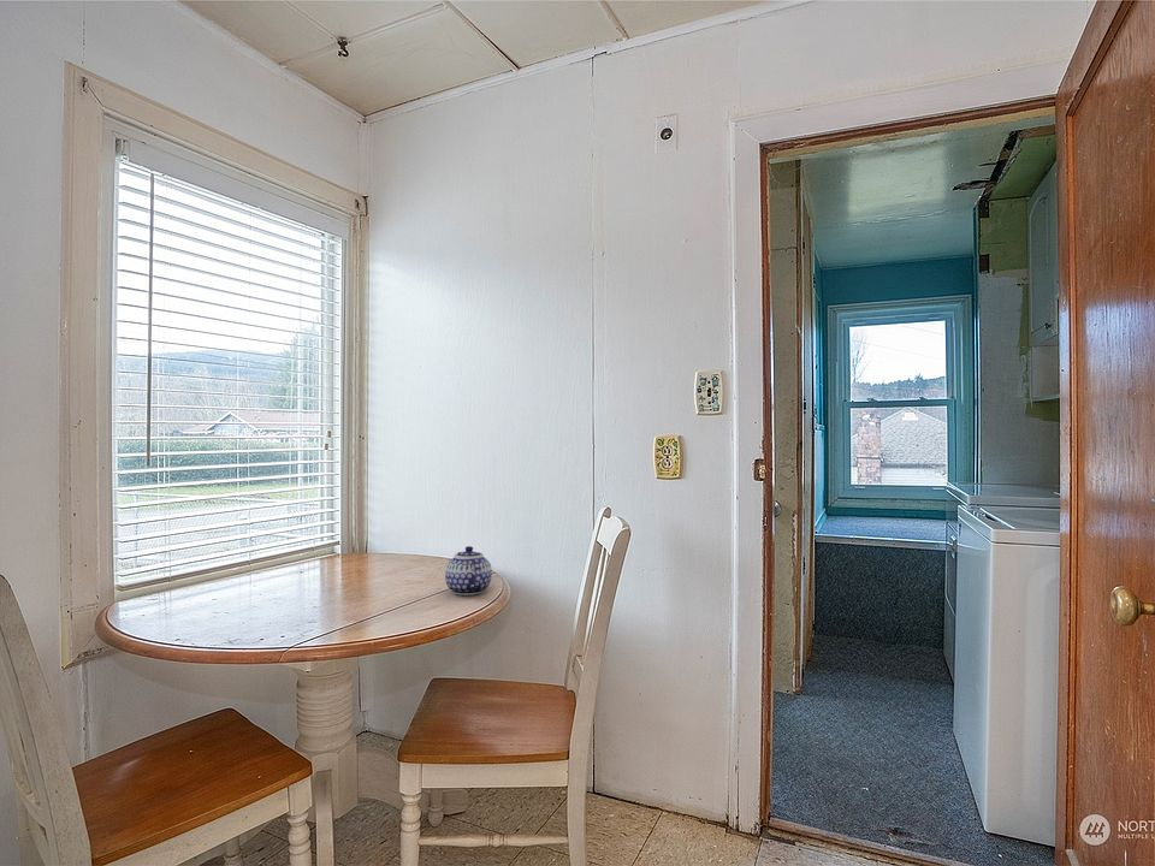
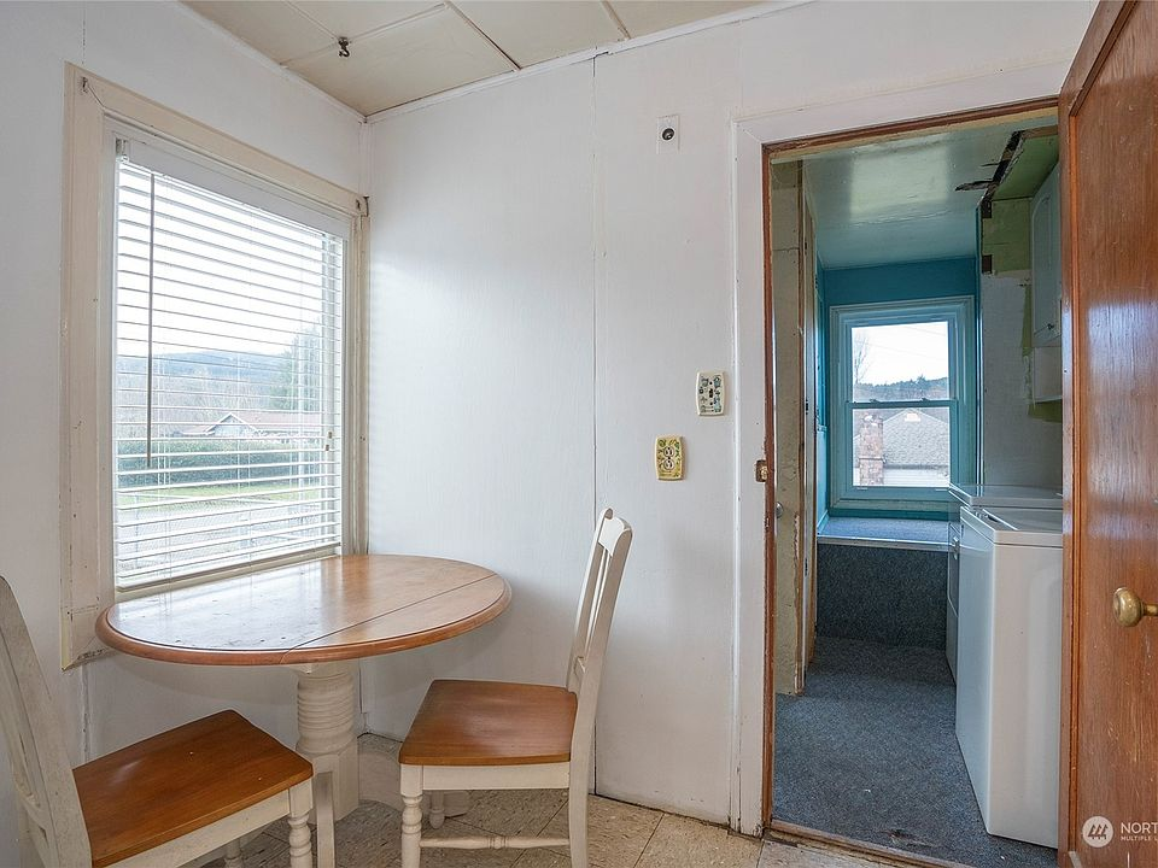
- teapot (468, 568)
